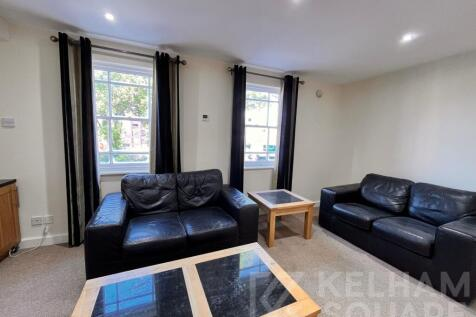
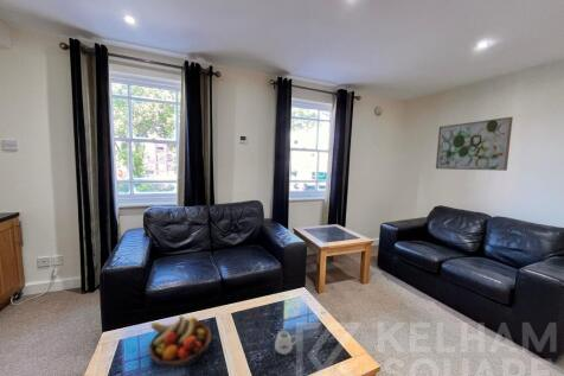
+ mug (286, 340)
+ wall art (468, 146)
+ fruit bowl (180, 337)
